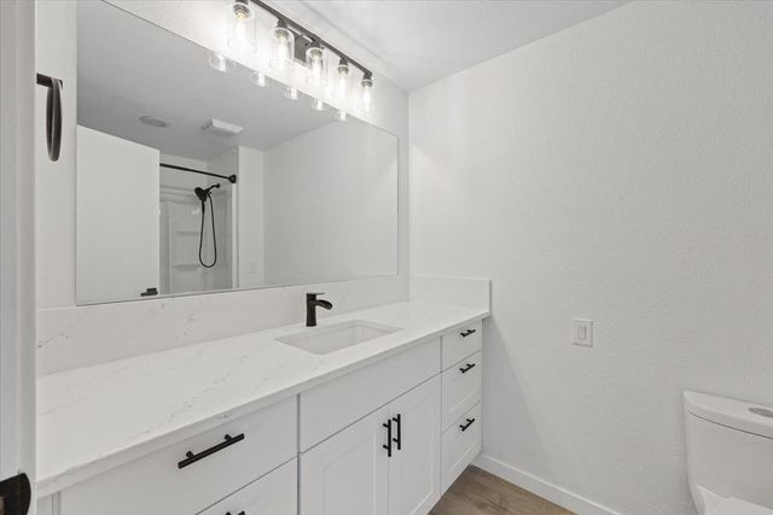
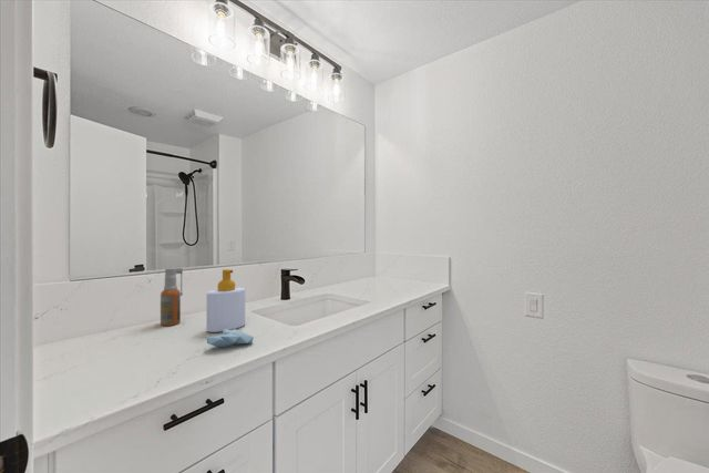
+ soap dish (229, 337)
+ spray bottle (172, 295)
+ soap bottle (226, 298)
